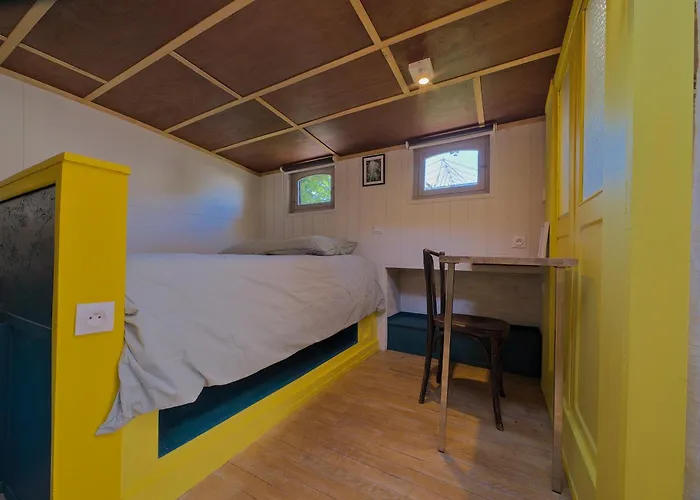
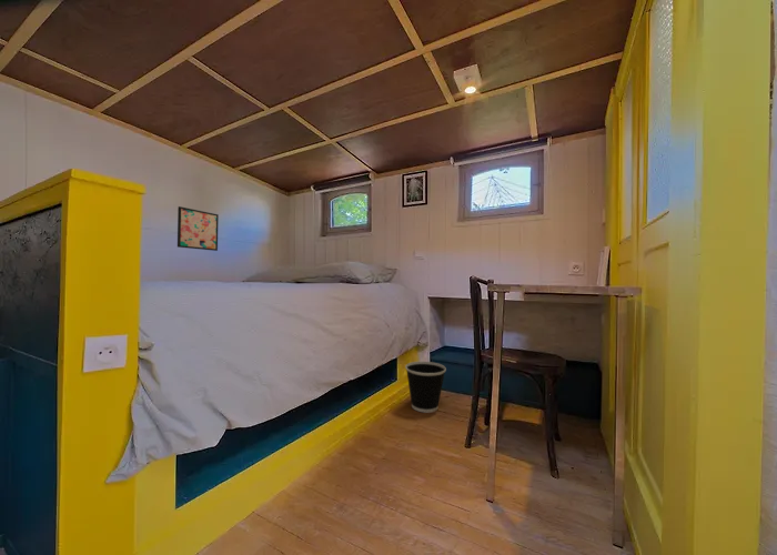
+ wastebasket (425, 386)
+ wall art (199, 230)
